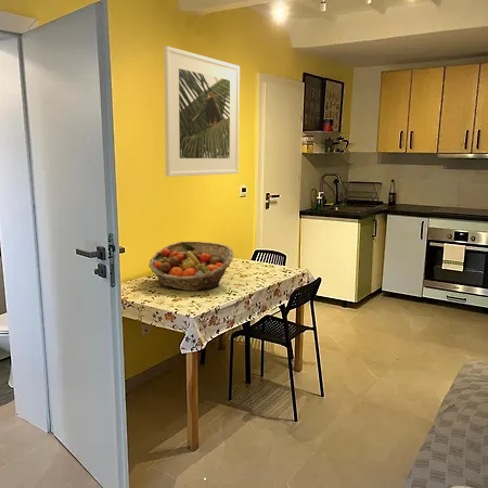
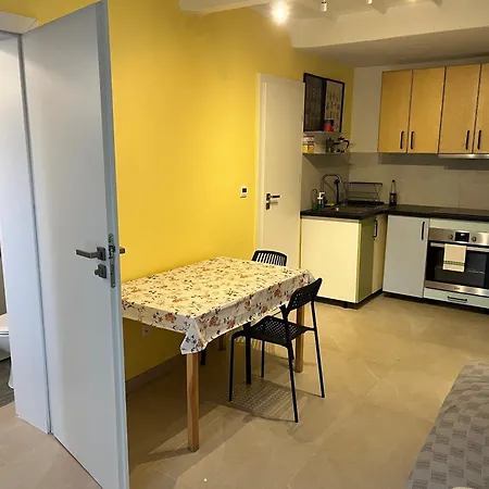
- fruit basket (191, 265)
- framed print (205, 117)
